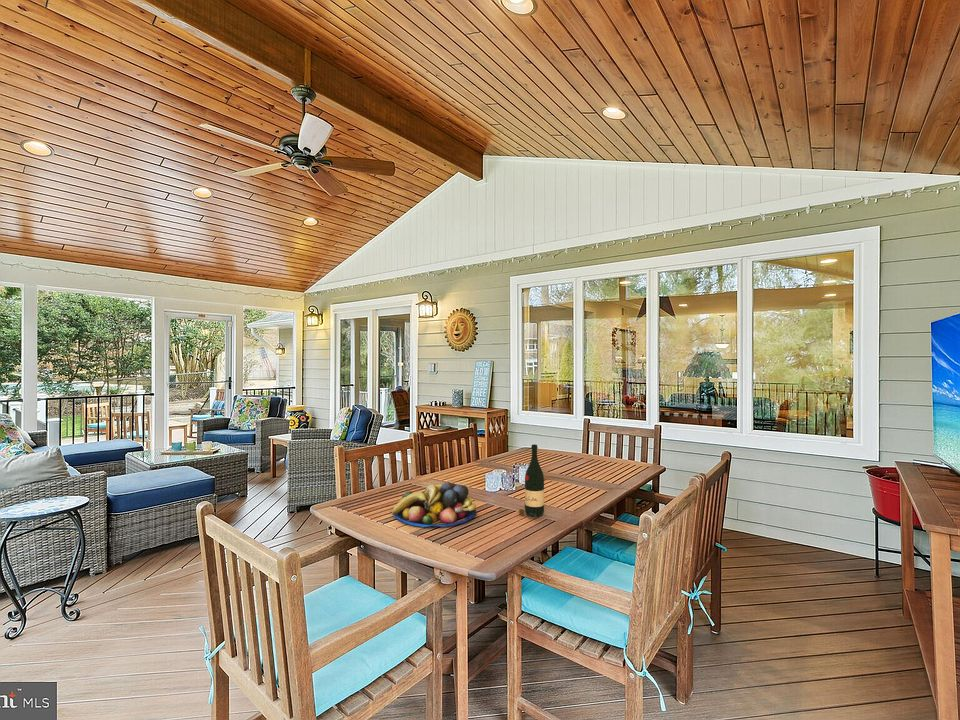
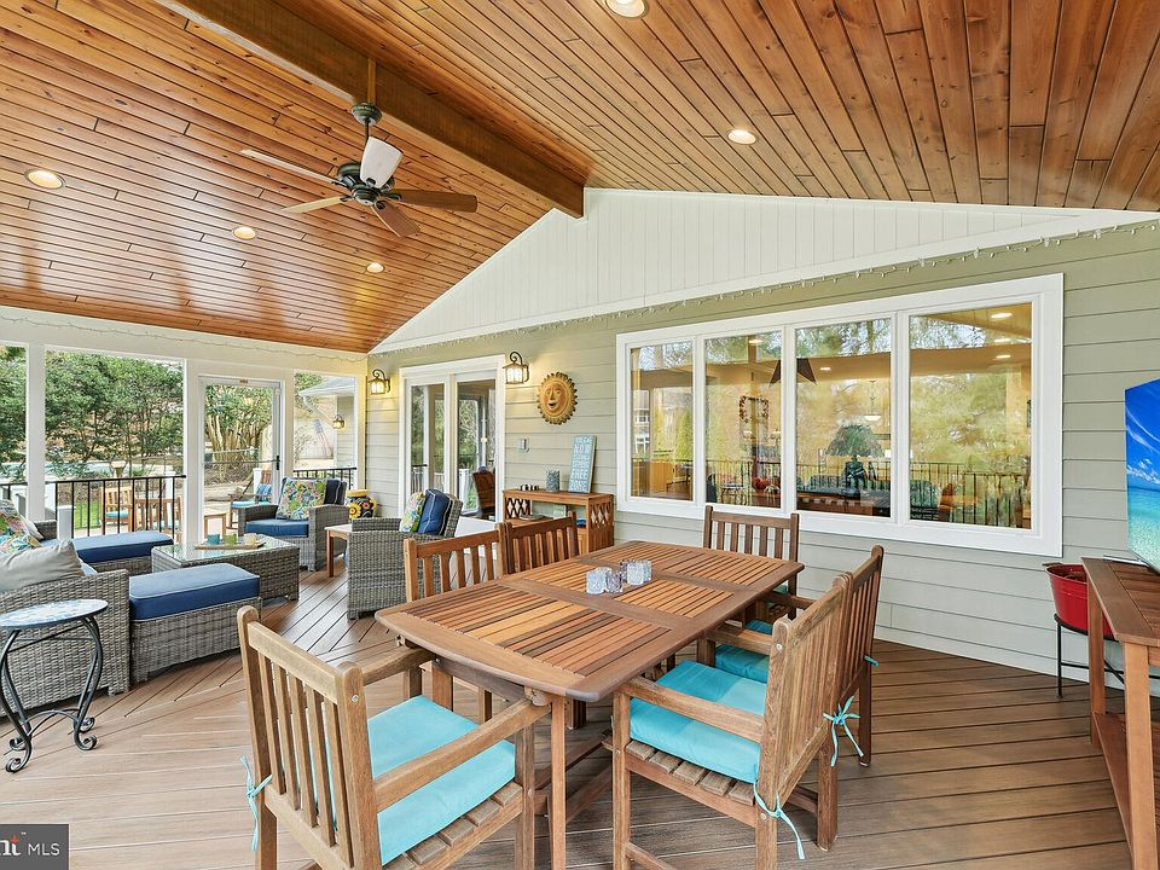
- wine bottle (531, 480)
- fruit bowl (435, 498)
